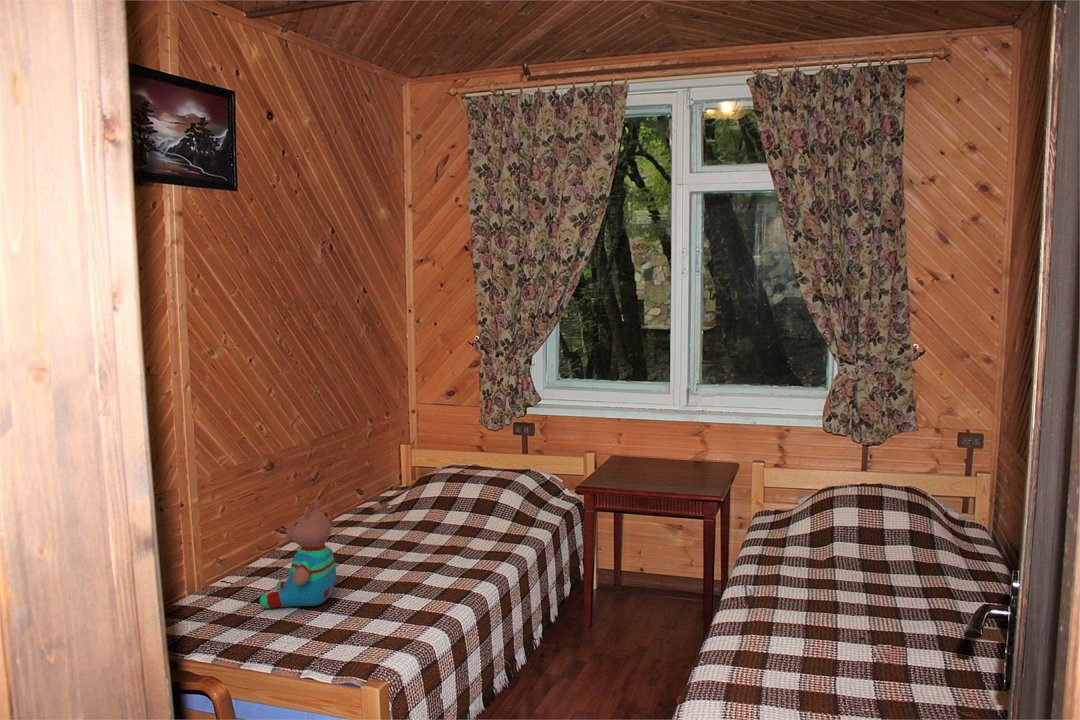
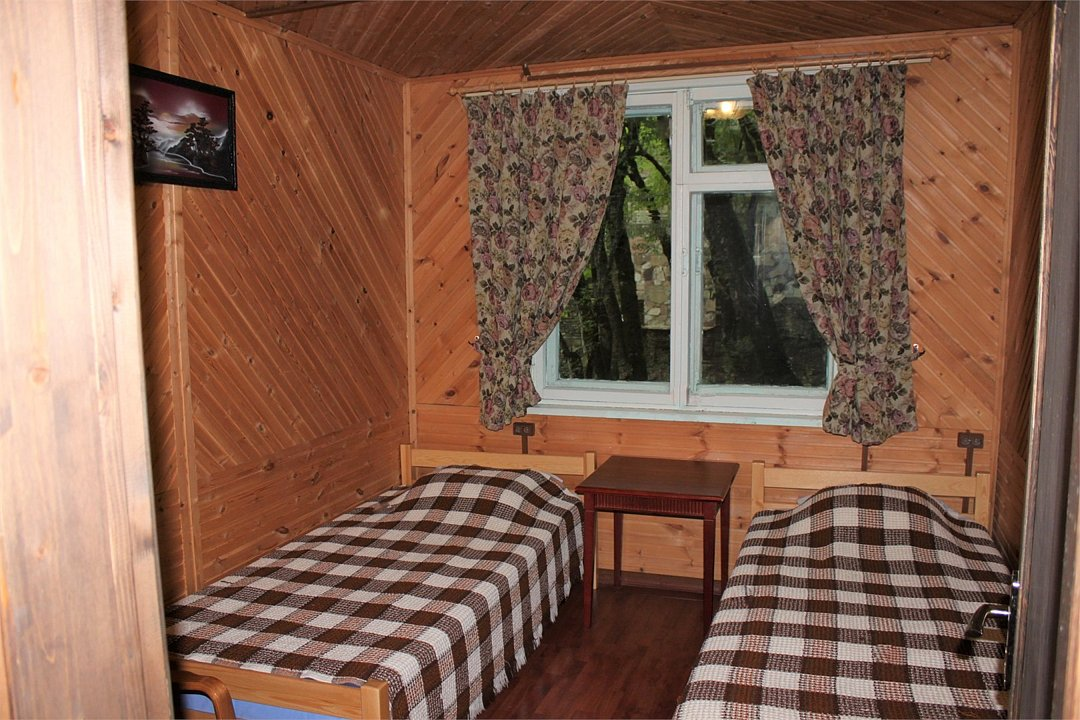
- teddy bear (298, 553)
